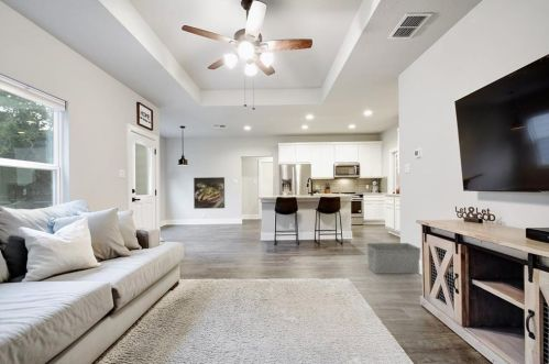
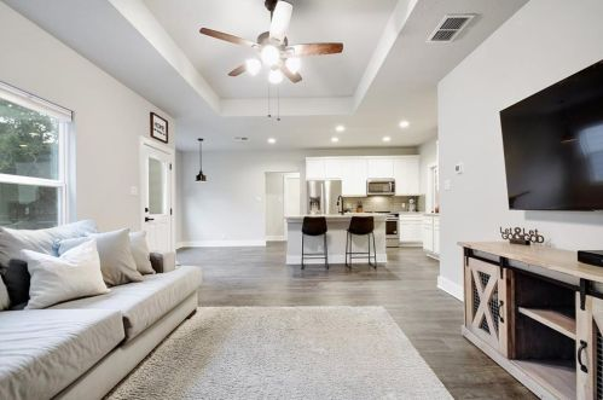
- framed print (209, 192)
- storage bin (392, 257)
